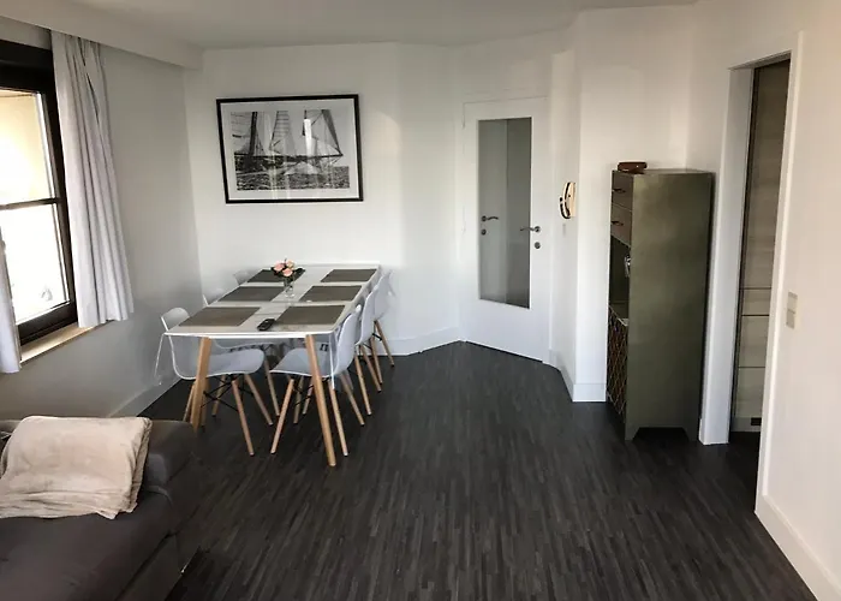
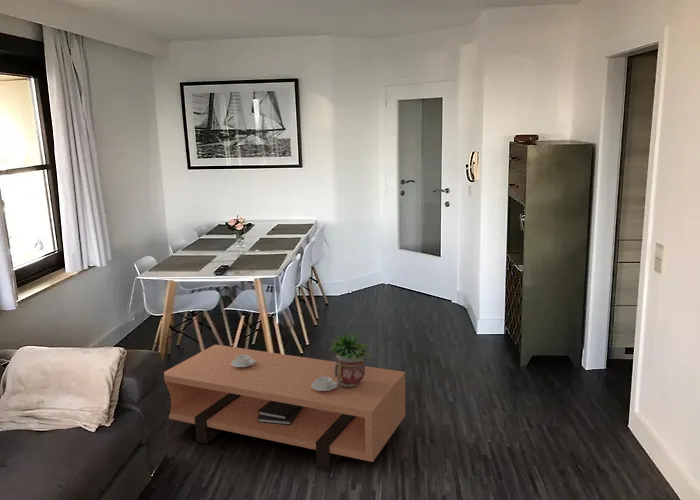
+ potted plant (350, 357)
+ coffee table (282, 398)
